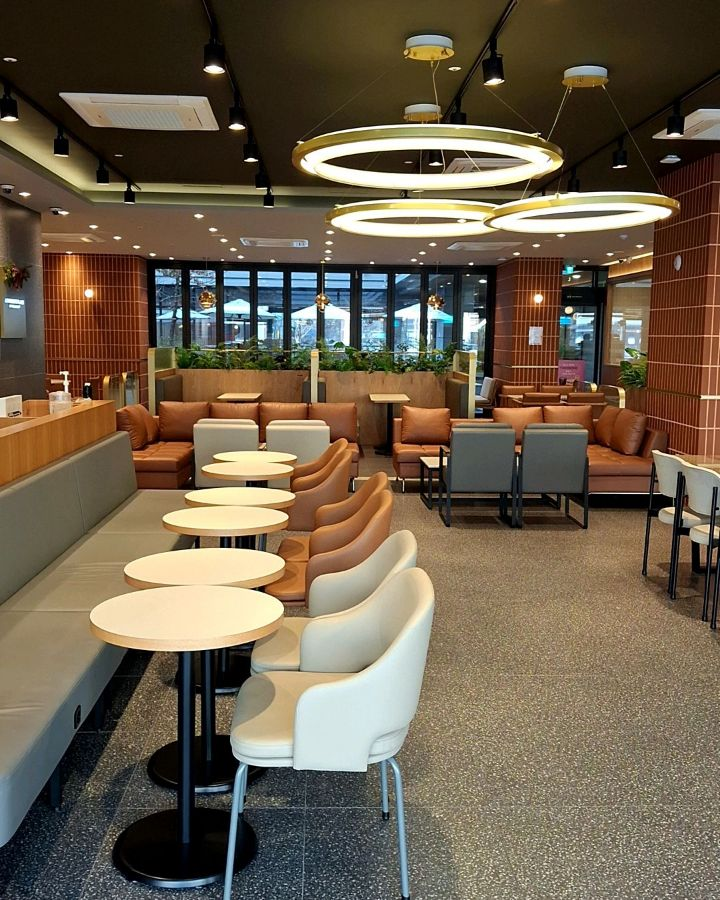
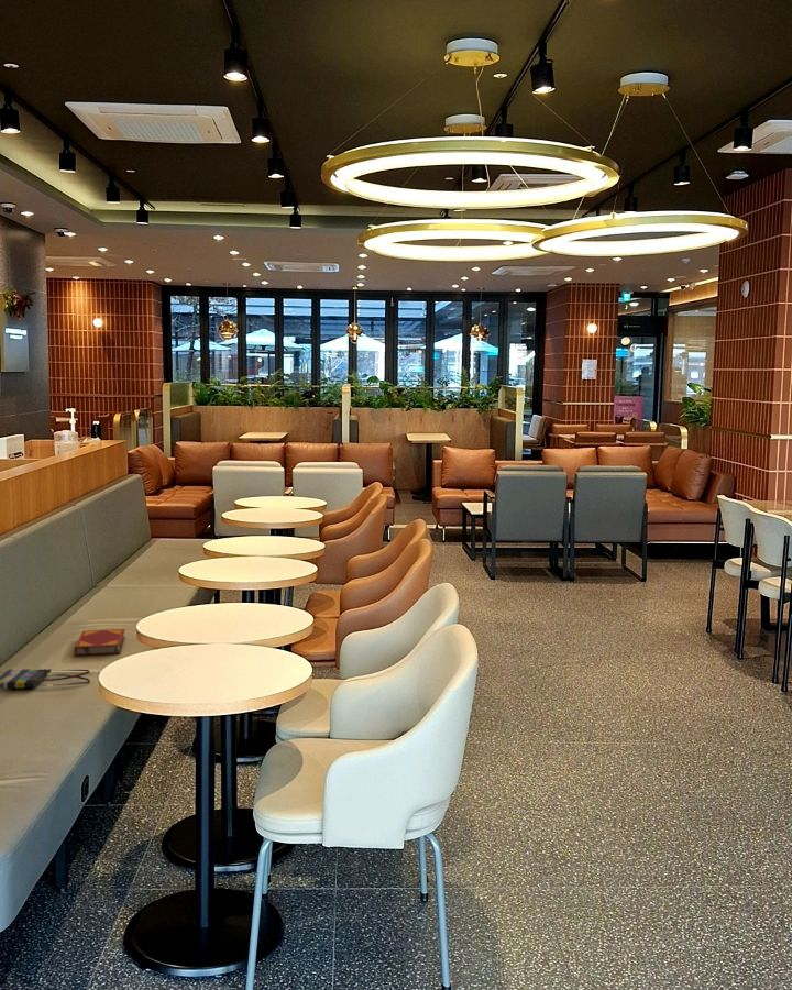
+ tote bag (45, 676)
+ hardback book (100, 641)
